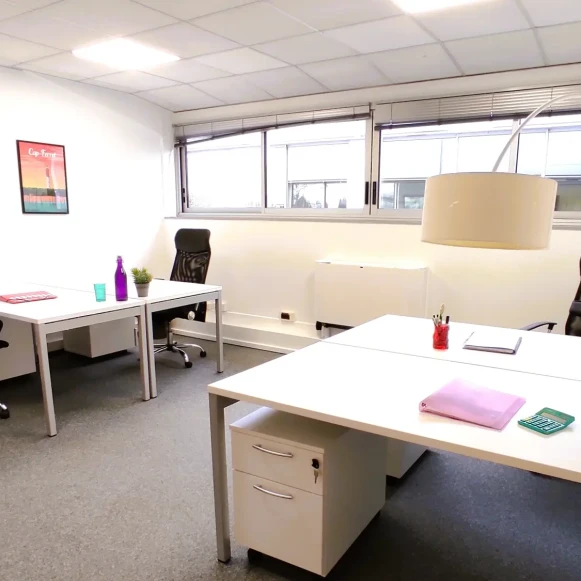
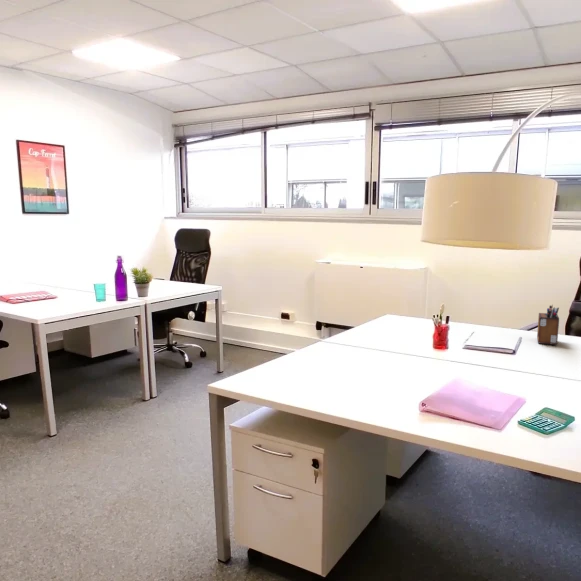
+ desk organizer (548, 323)
